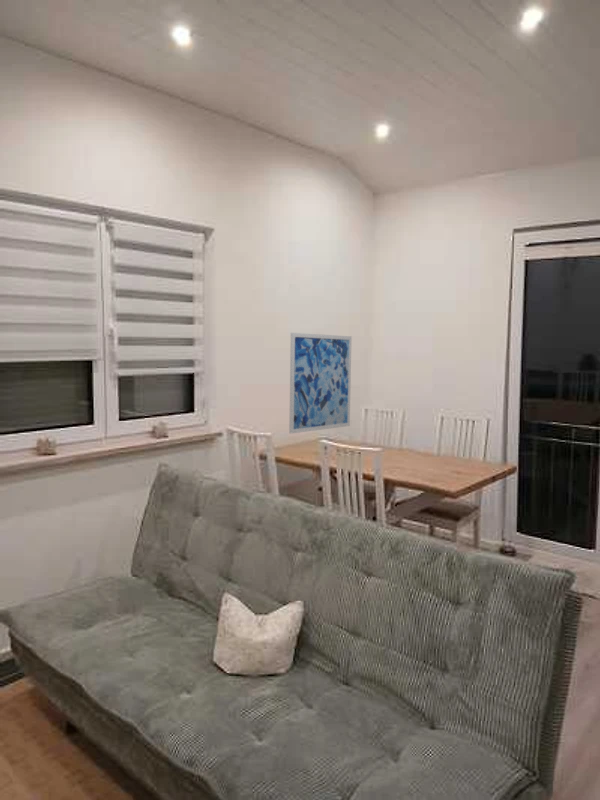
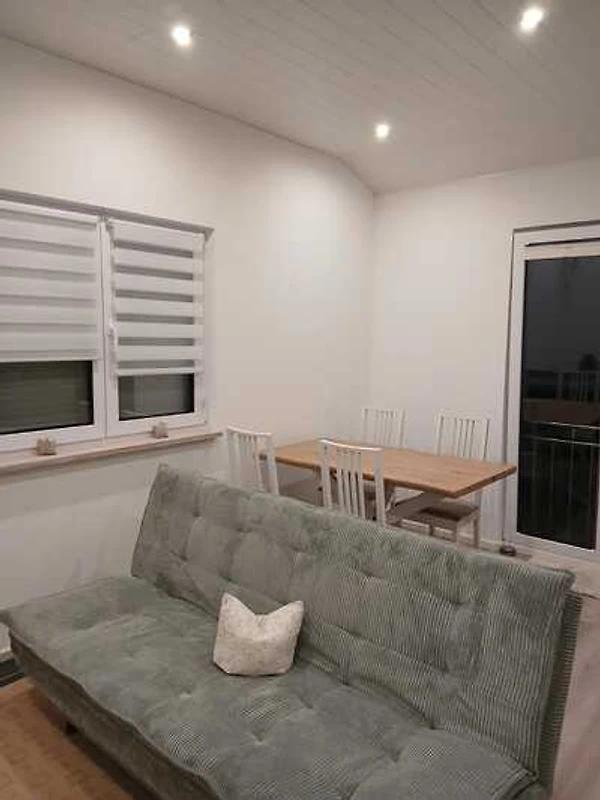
- wall art (322, 382)
